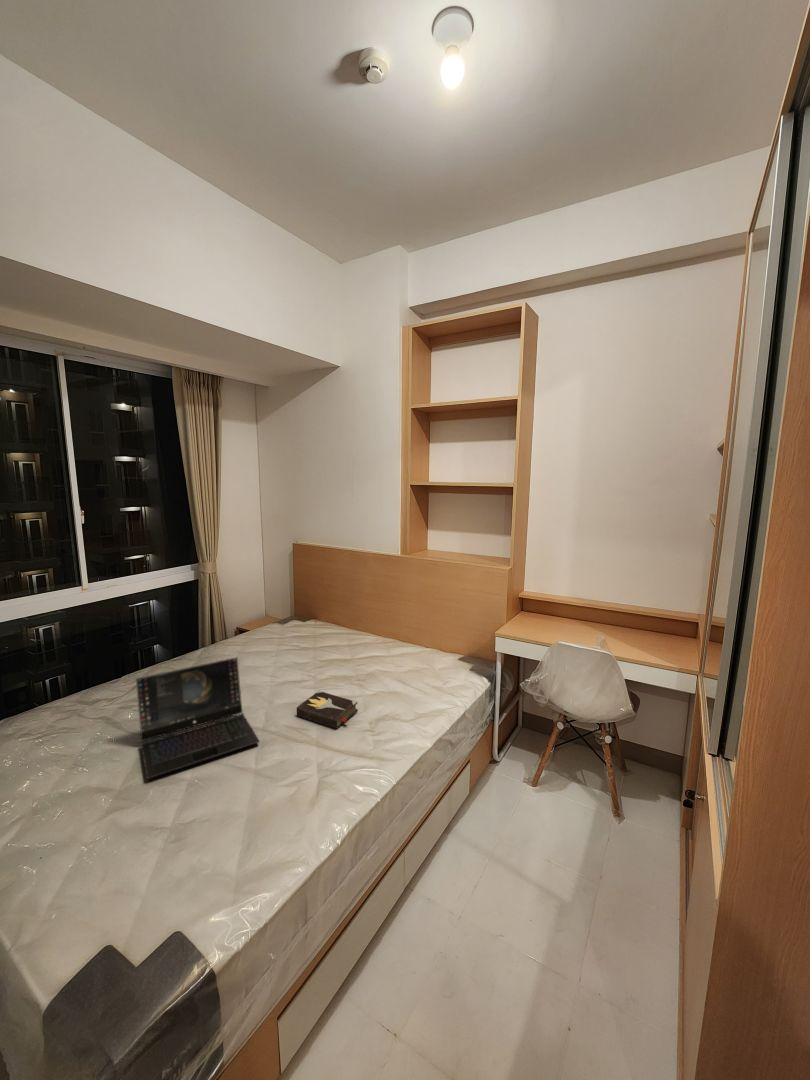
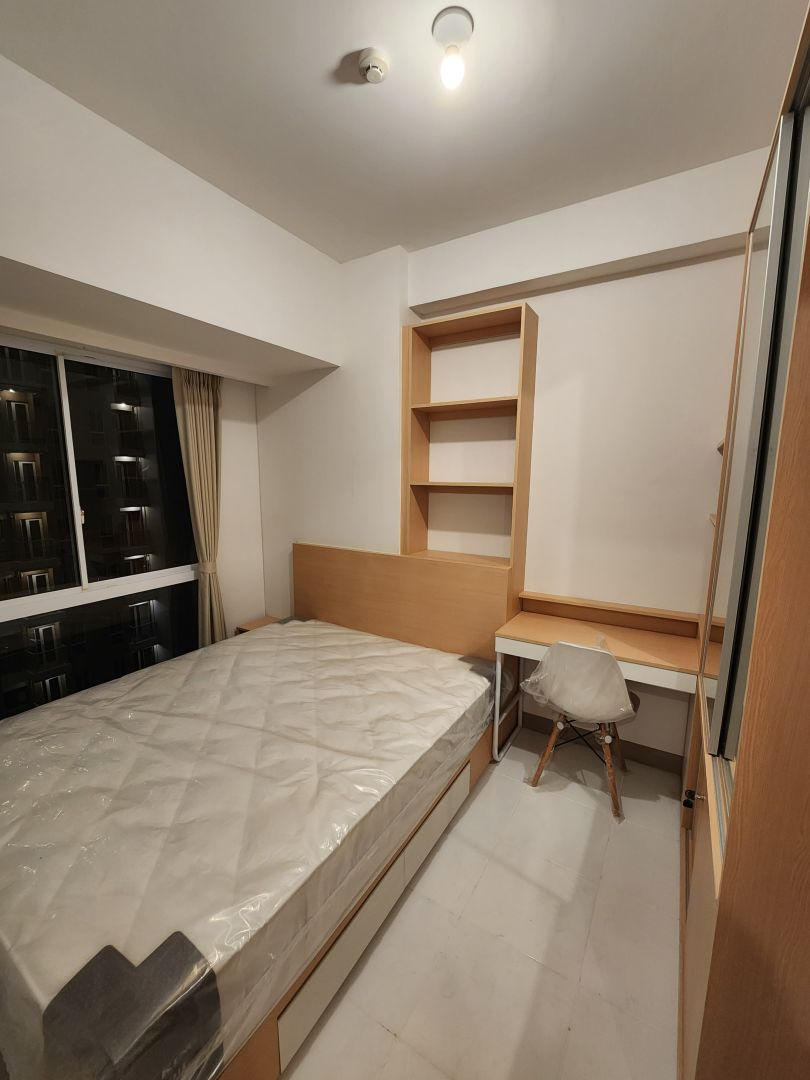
- laptop (197, 711)
- hardback book (327, 708)
